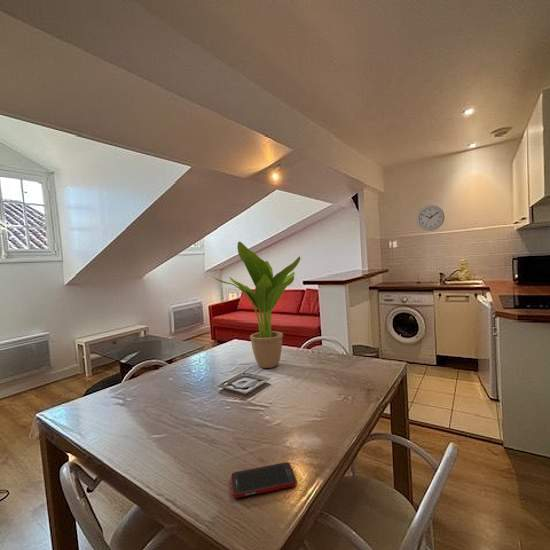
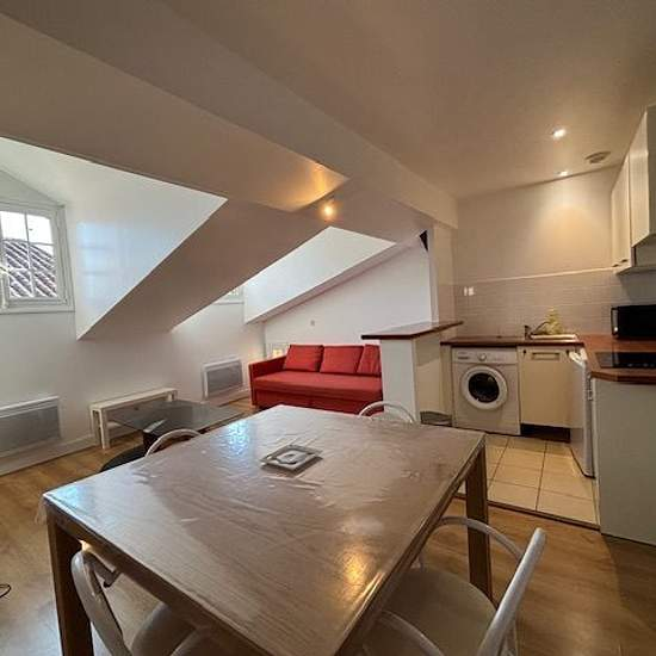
- cell phone (263, 479)
- wall clock (430, 218)
- potted plant (272, 305)
